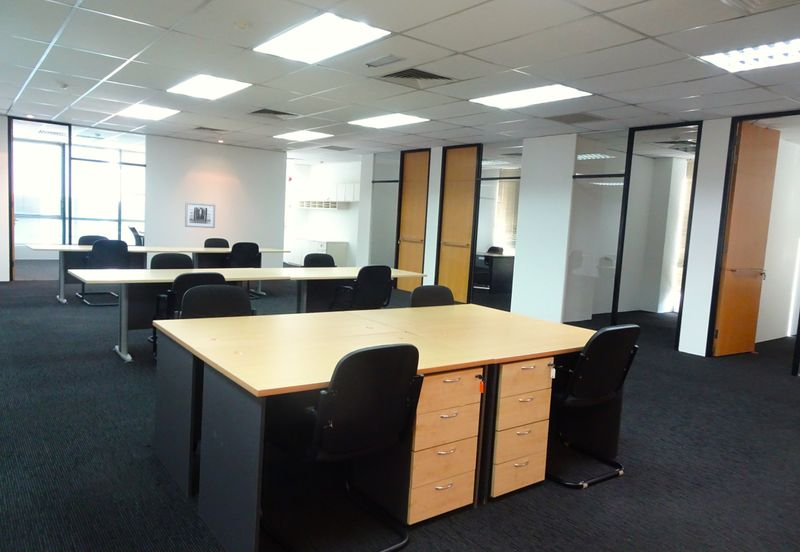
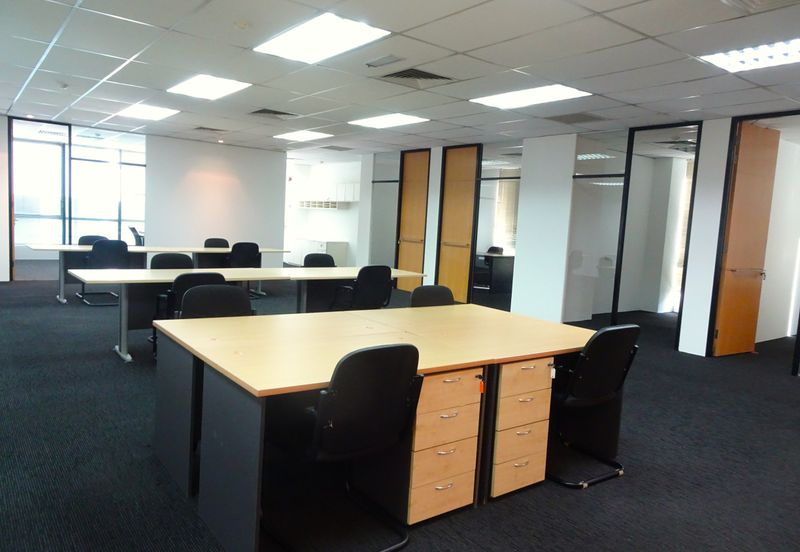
- wall art (200, 215)
